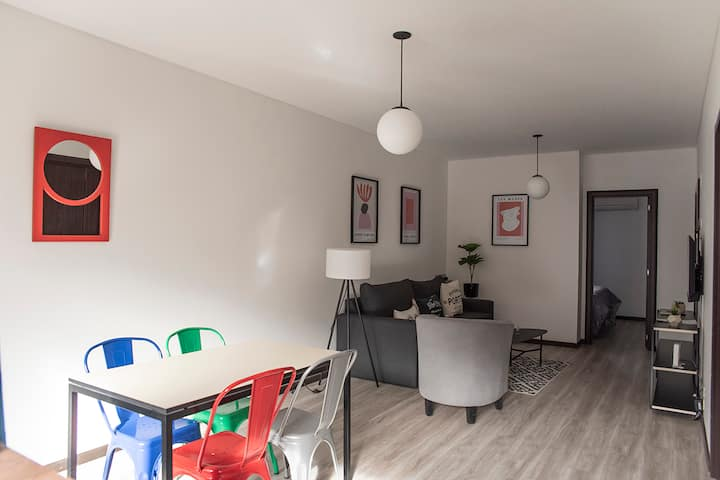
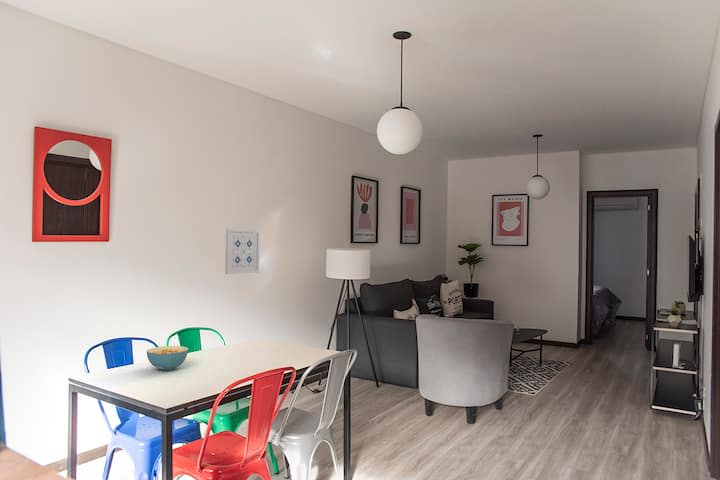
+ wall art (243, 251)
+ cereal bowl (167, 359)
